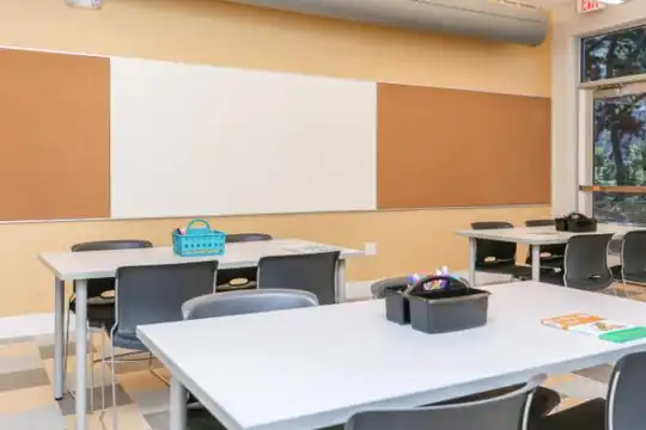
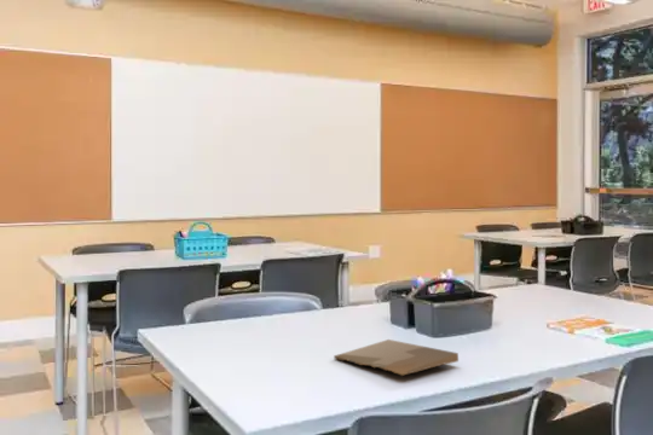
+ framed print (394, 355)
